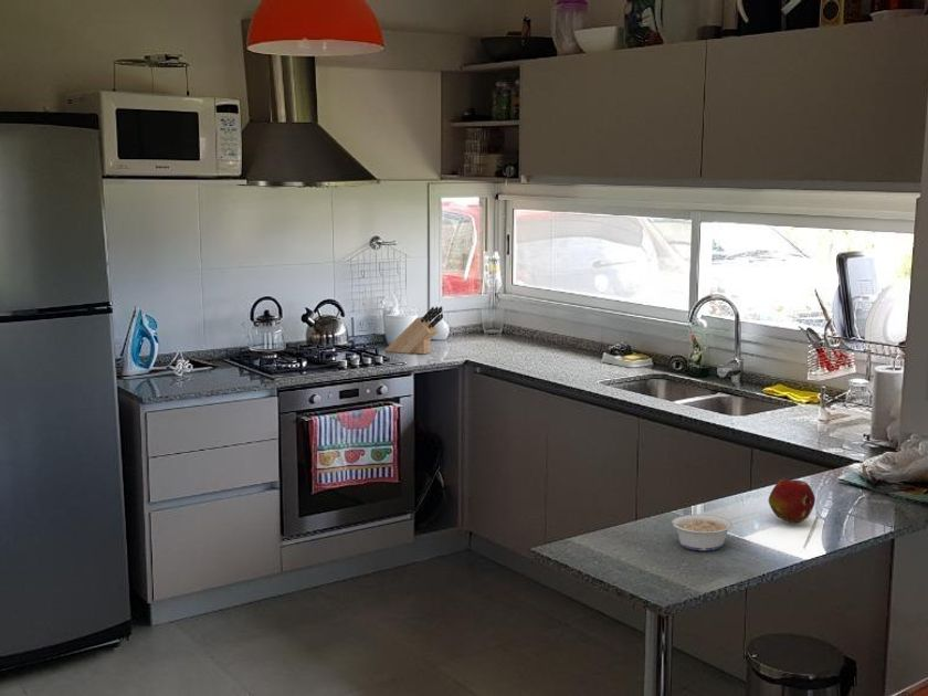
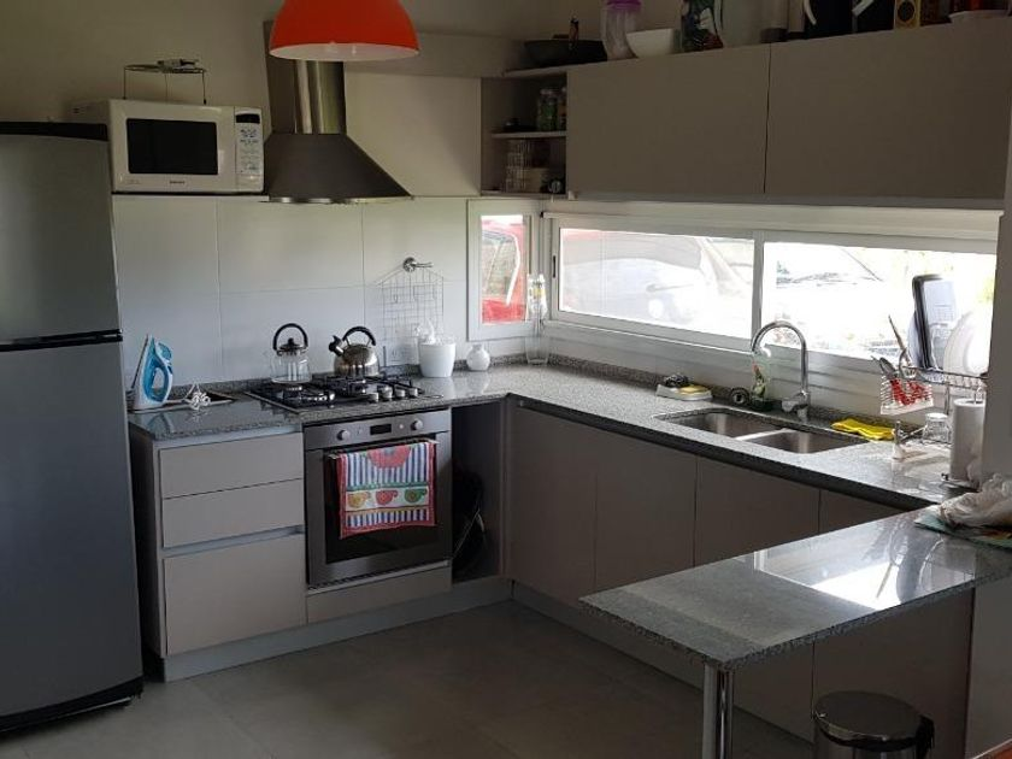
- knife block (415, 328)
- fruit (789, 499)
- legume (700, 531)
